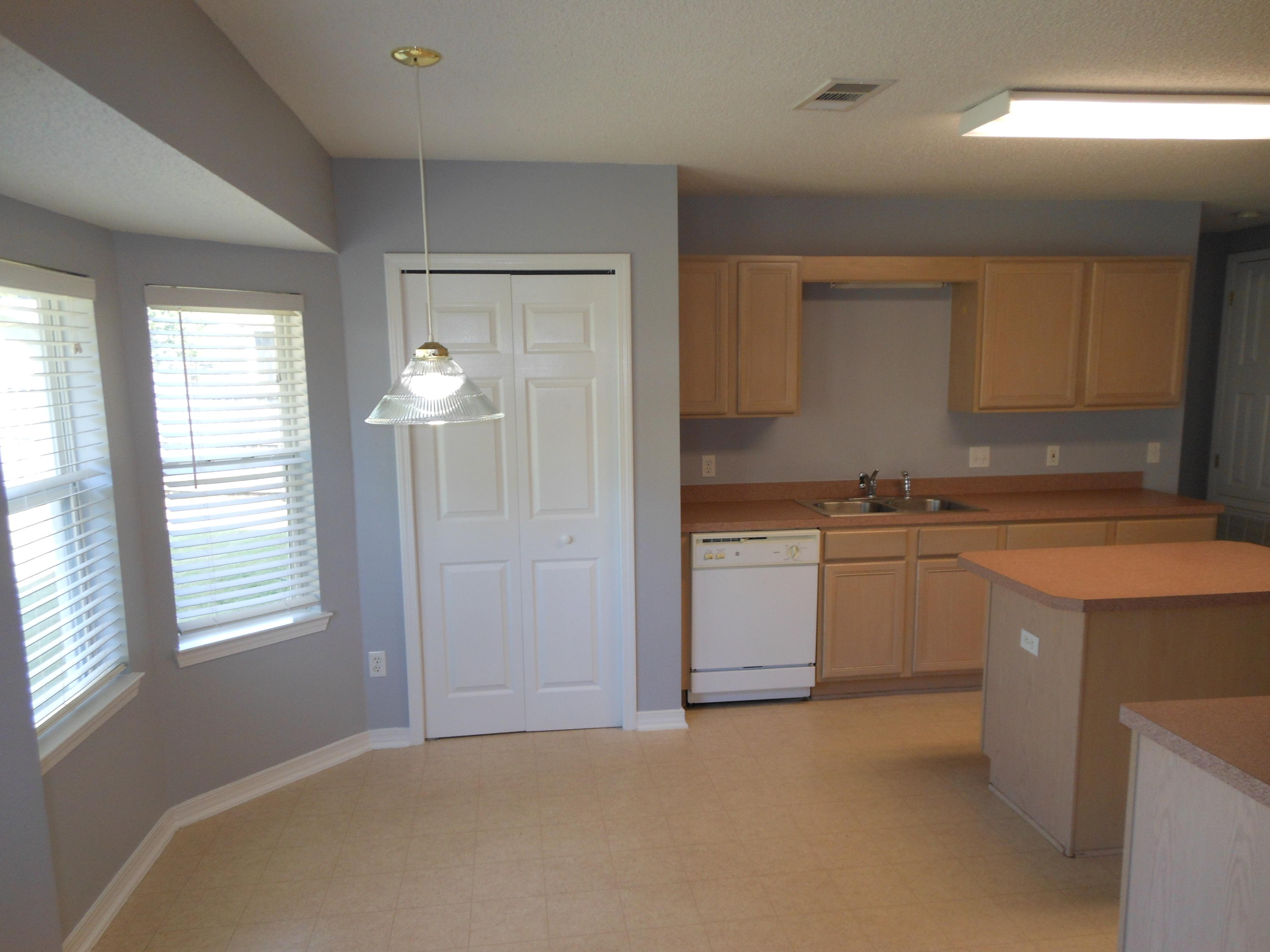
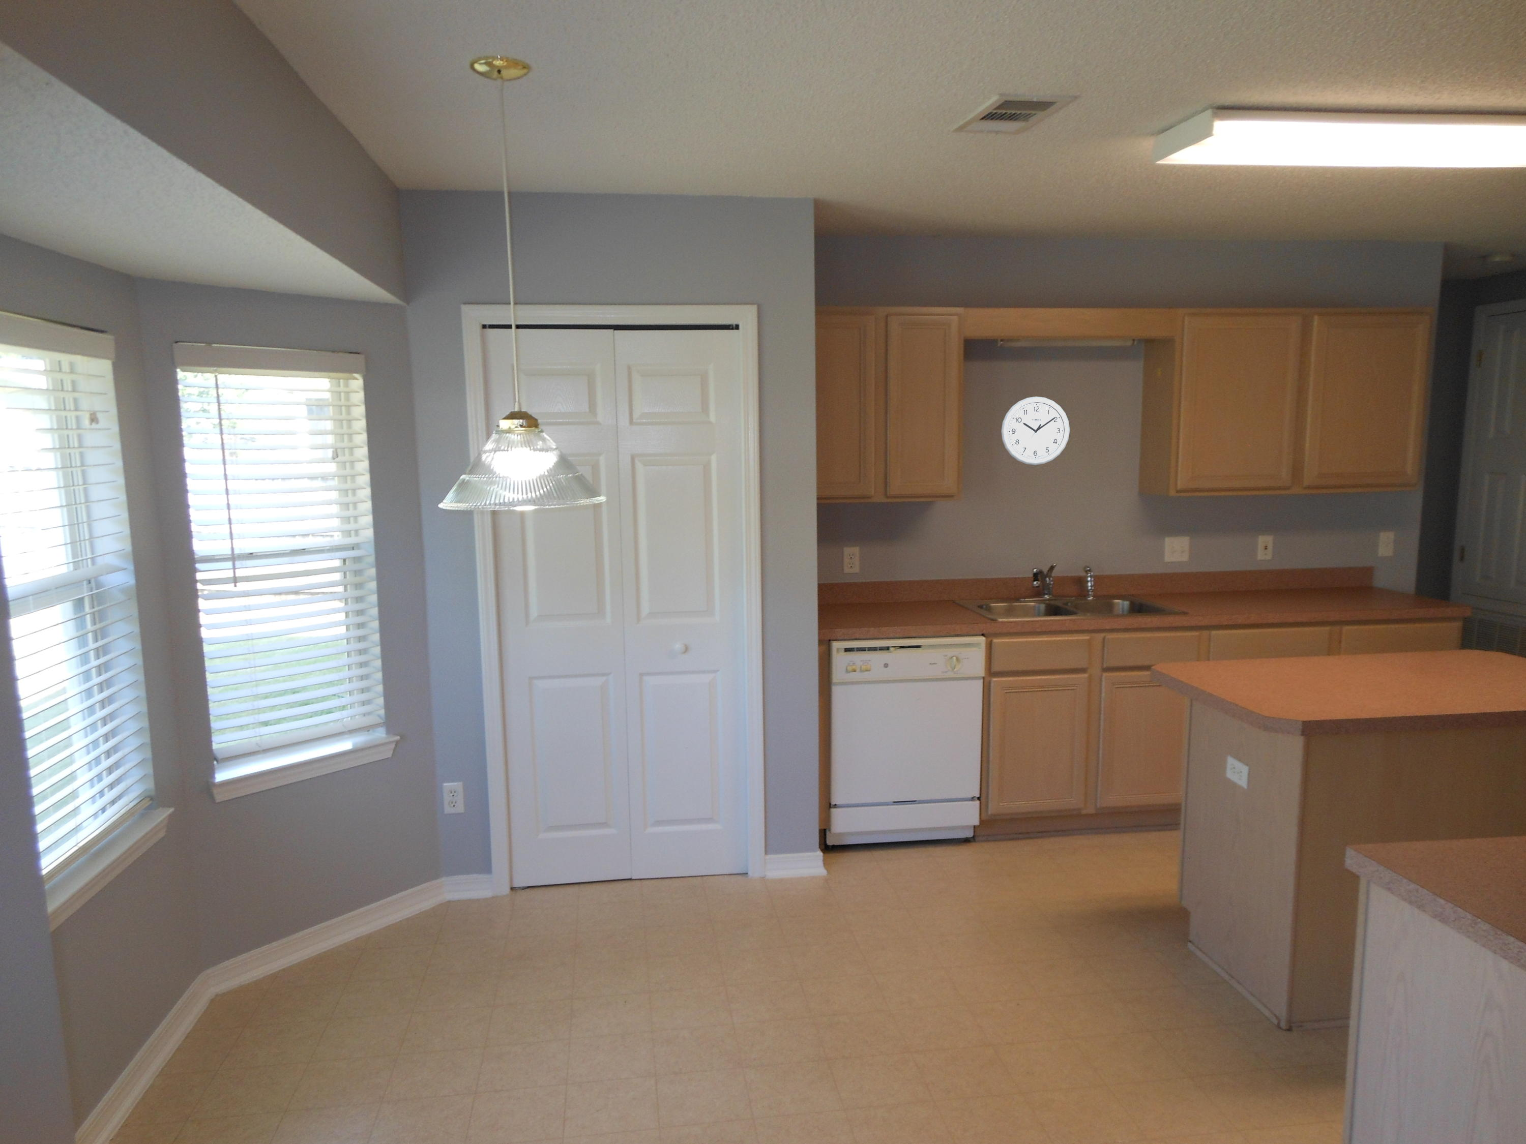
+ wall clock (1036, 430)
